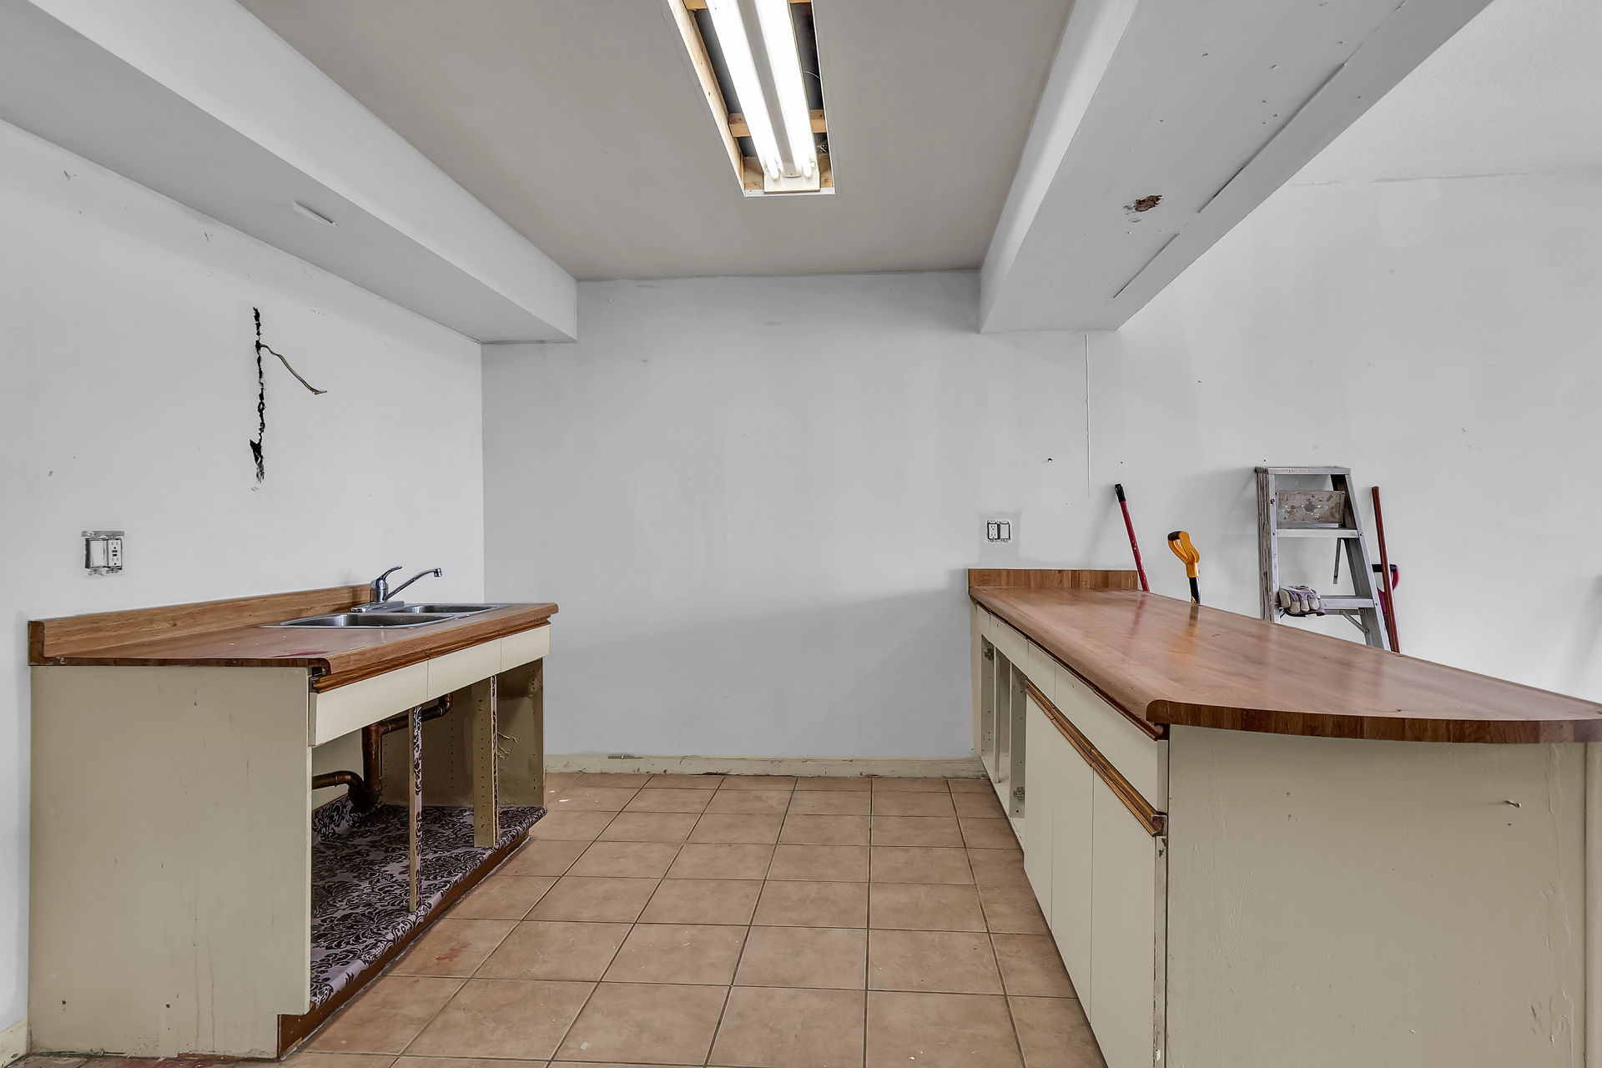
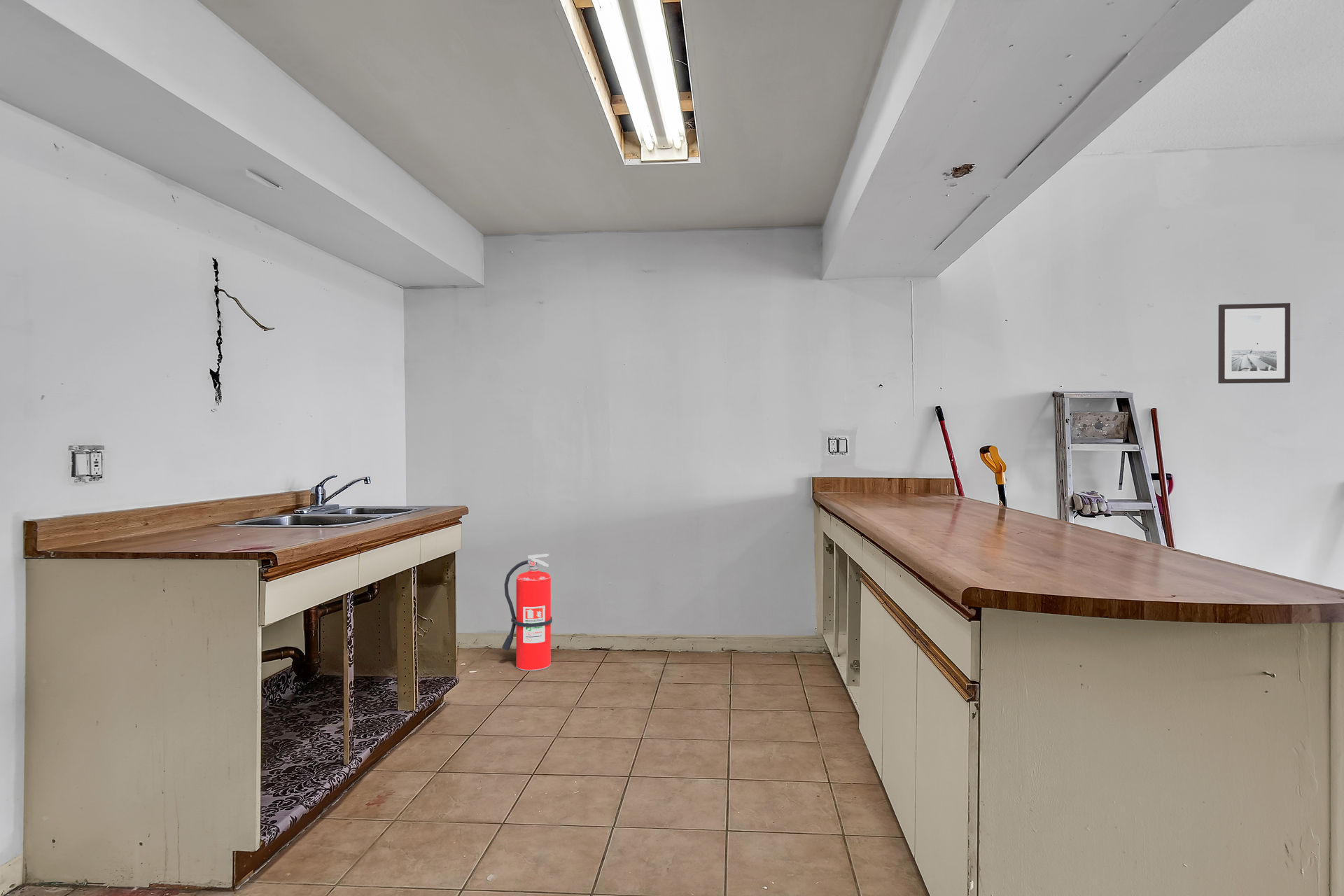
+ wall art (1254, 343)
+ fire extinguisher (526, 609)
